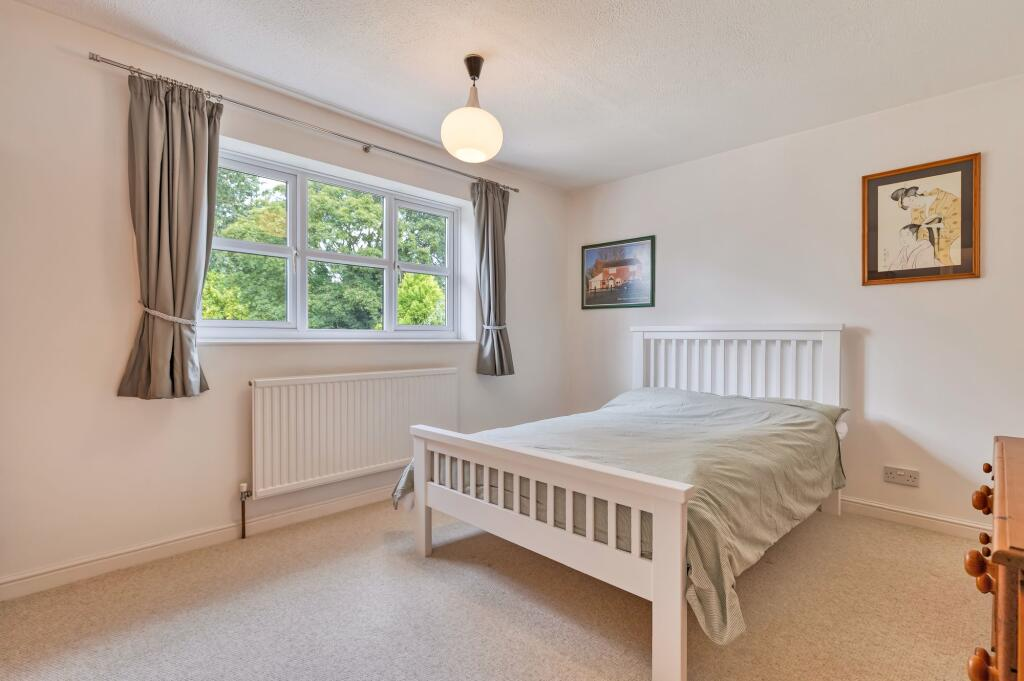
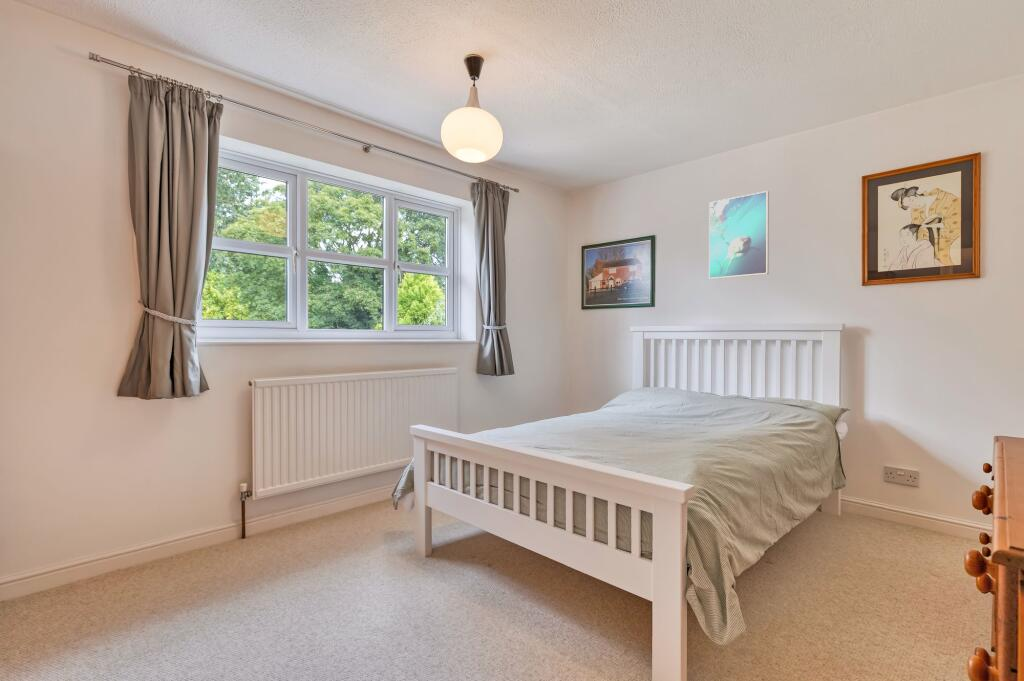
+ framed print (737, 236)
